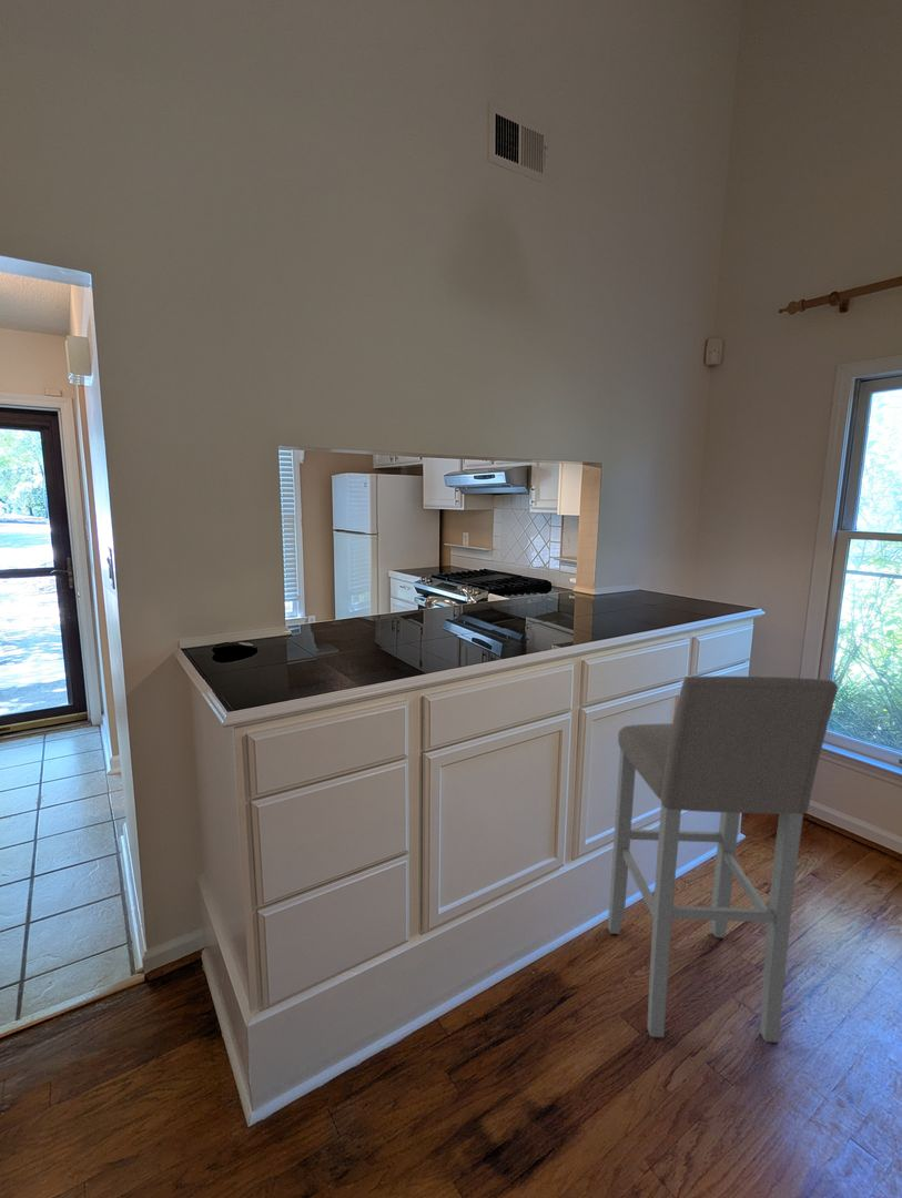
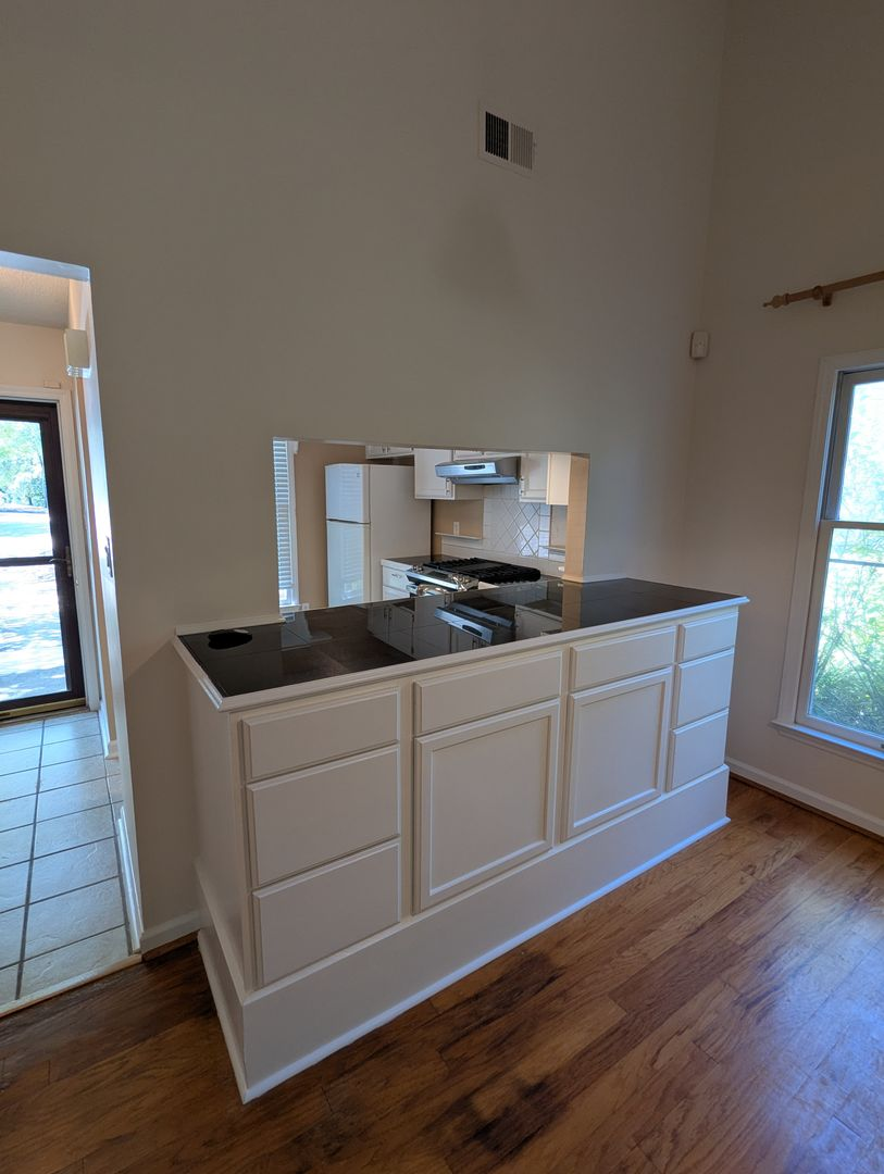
- bar stool (702, 832)
